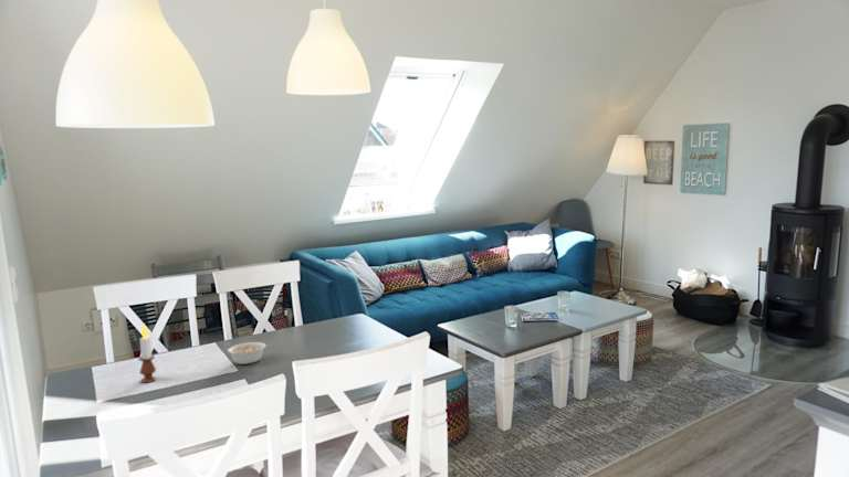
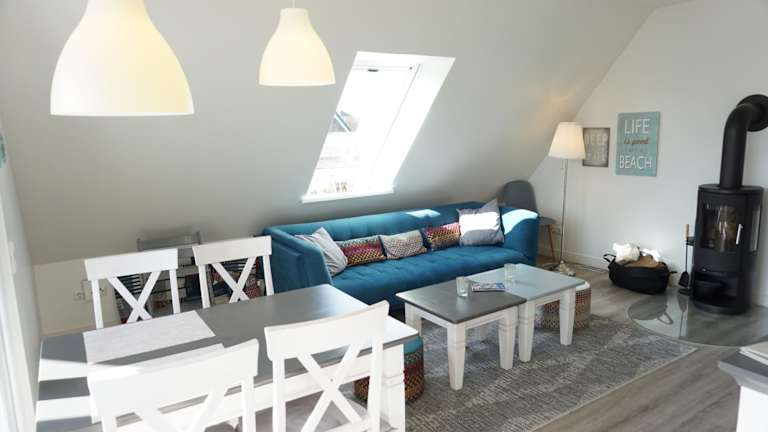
- candle (146, 351)
- legume (249, 352)
